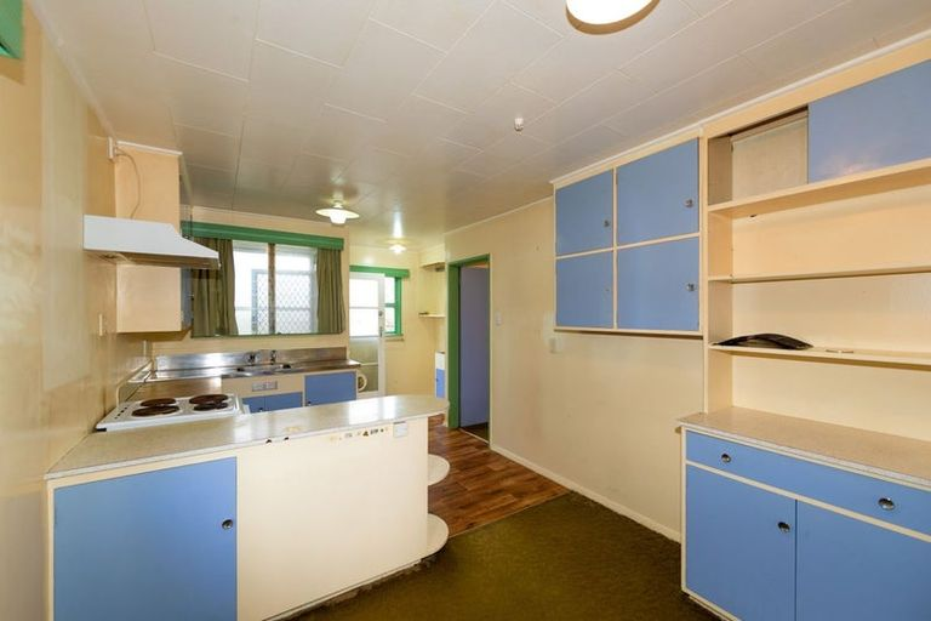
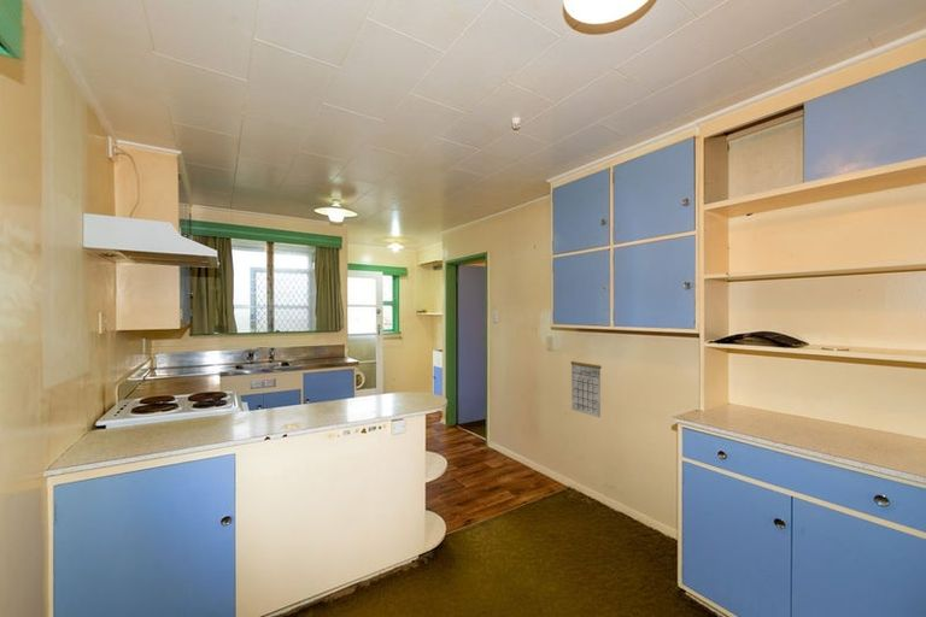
+ calendar (585, 382)
